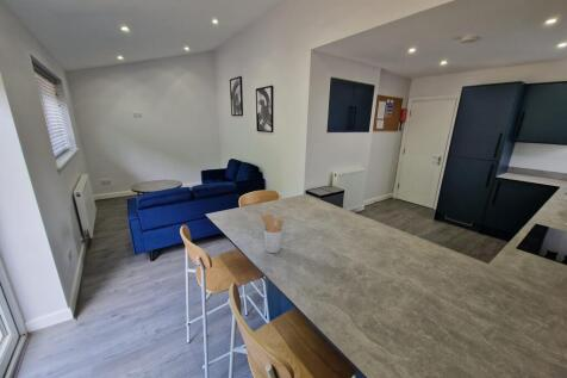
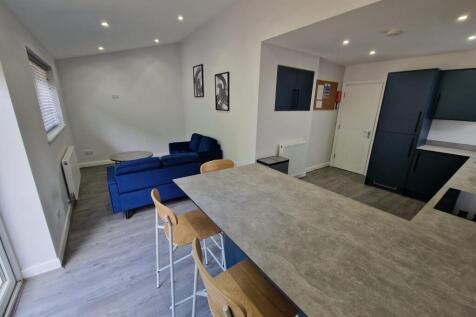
- utensil holder (270, 231)
